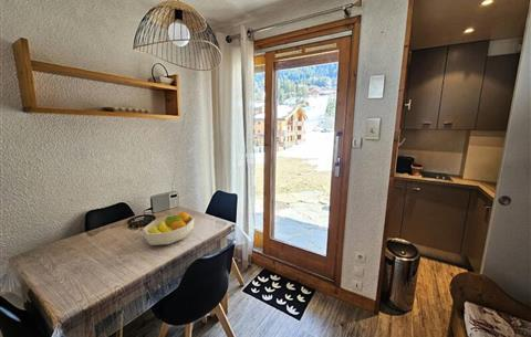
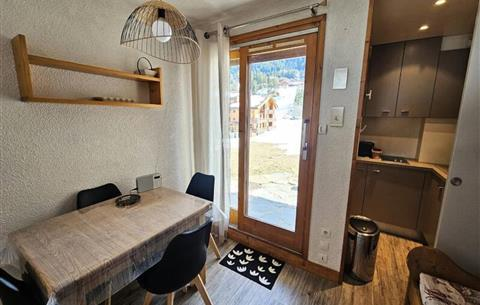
- fruit bowl (170, 227)
